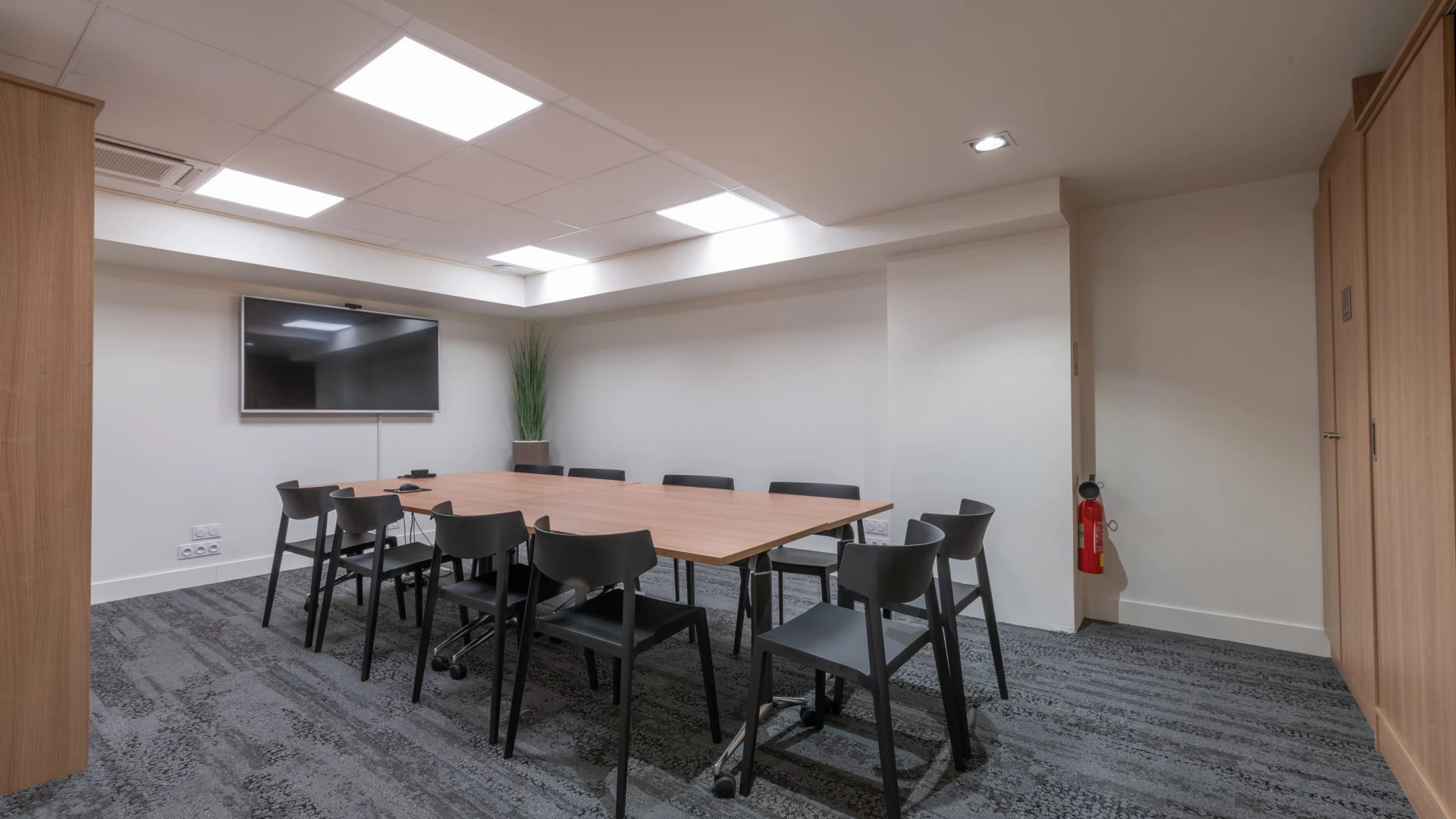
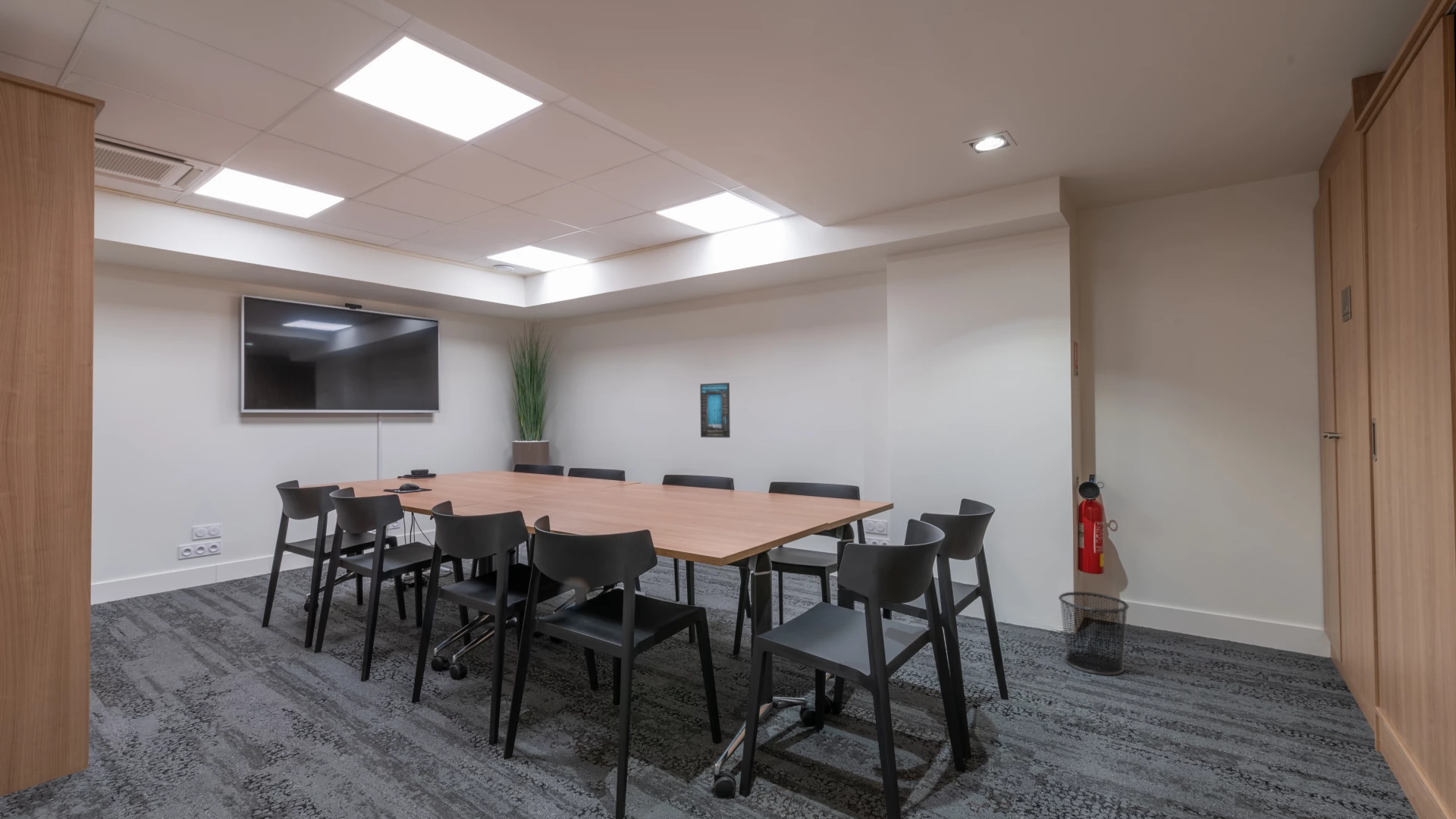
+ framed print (714, 410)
+ trash can (1093, 632)
